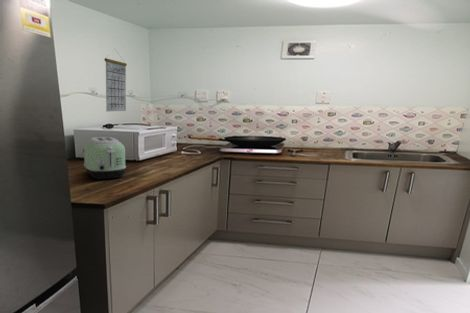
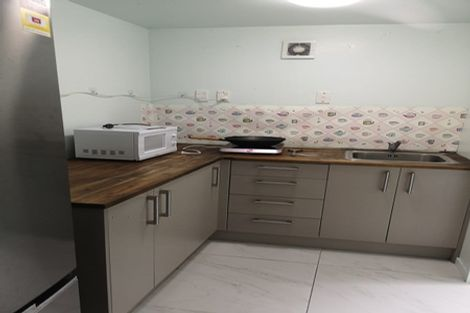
- toaster (105, 157)
- calendar (116, 80)
